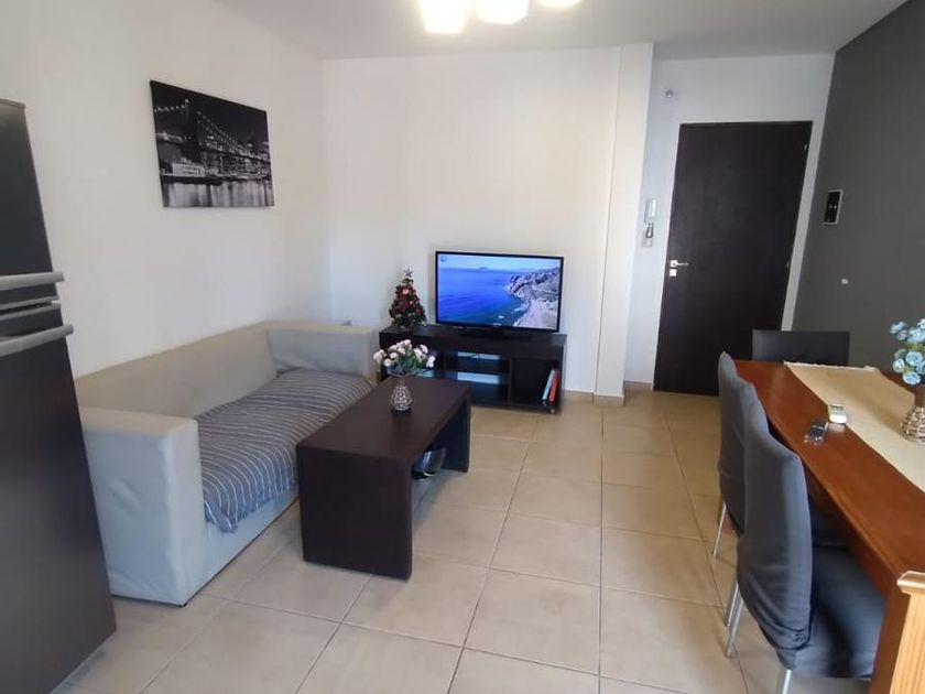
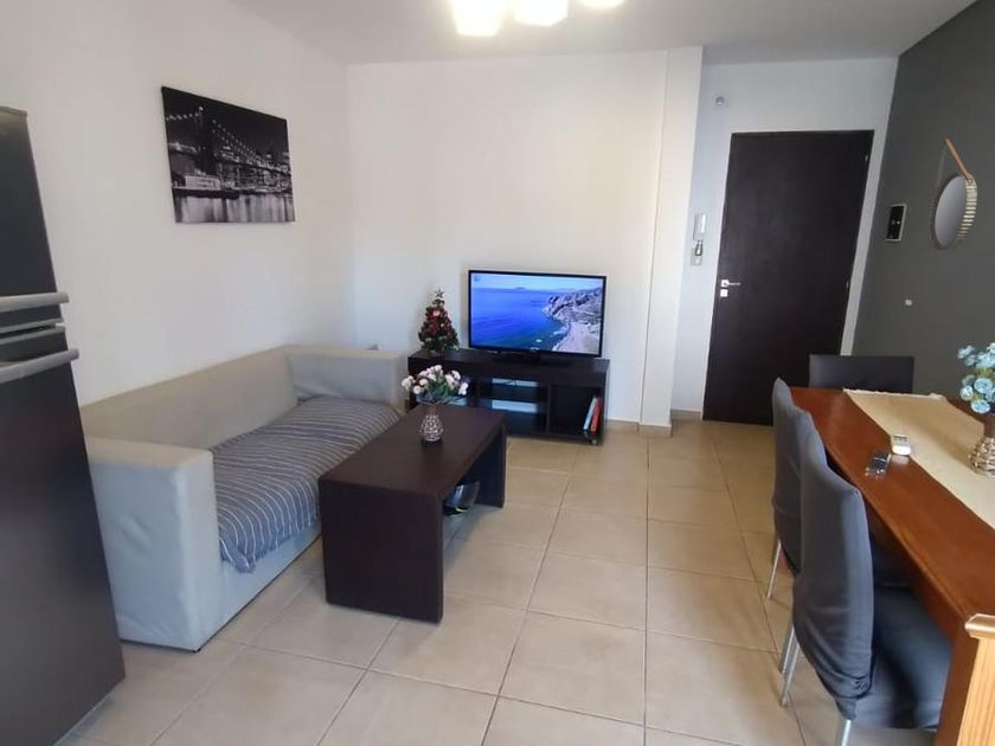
+ home mirror (954, 193)
